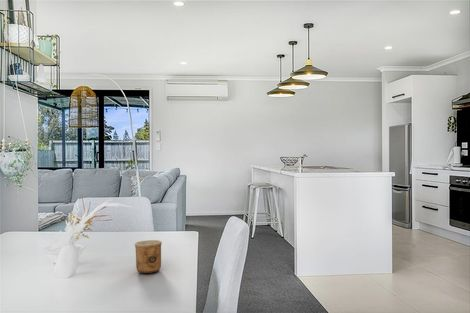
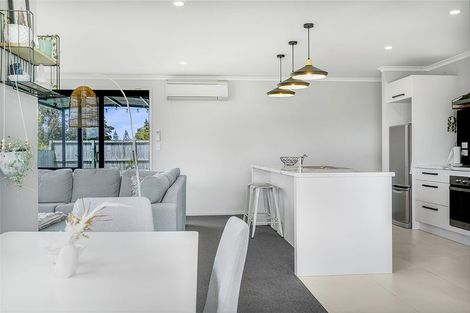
- cup (148, 256)
